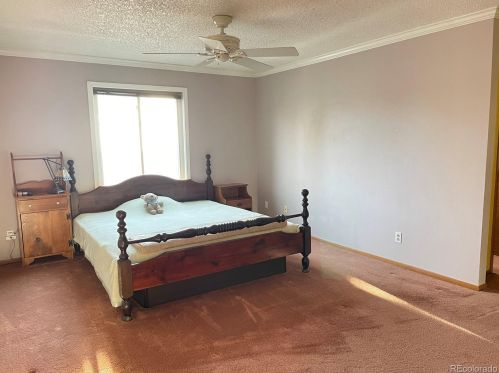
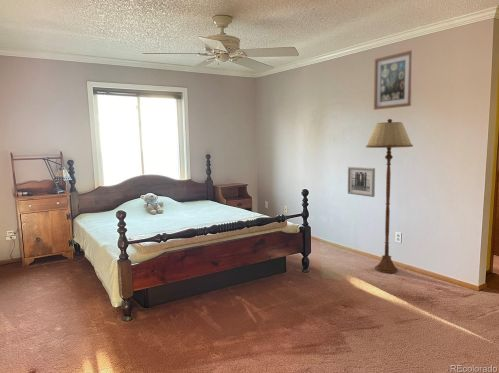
+ wall art (360, 181)
+ wall art (392, 81)
+ floor lamp (387, 196)
